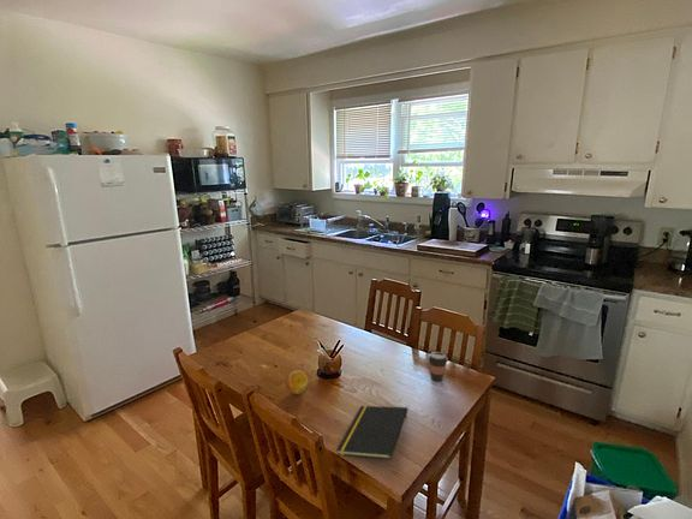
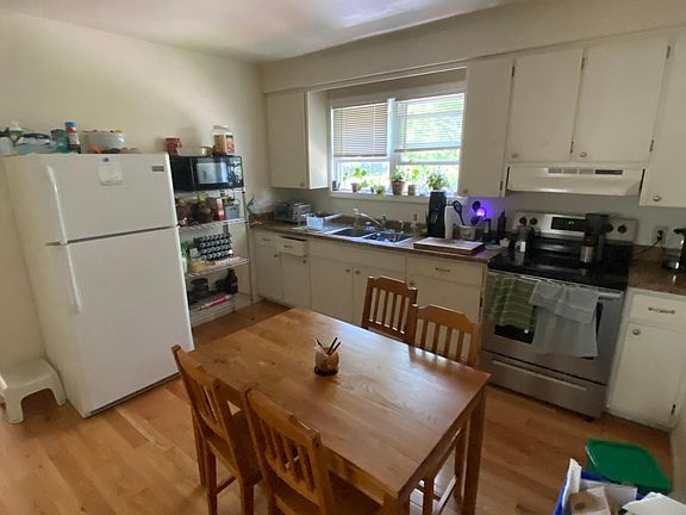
- fruit (297, 382)
- notepad (374, 429)
- coffee cup (437, 366)
